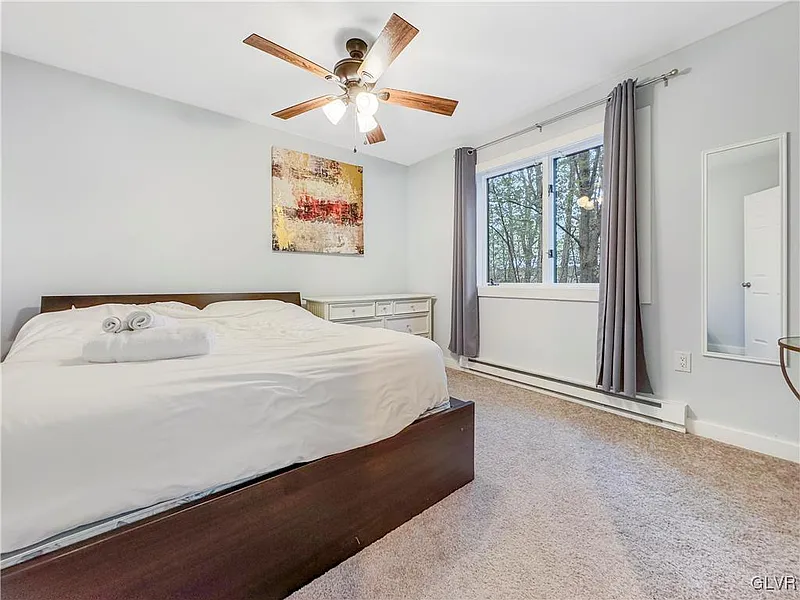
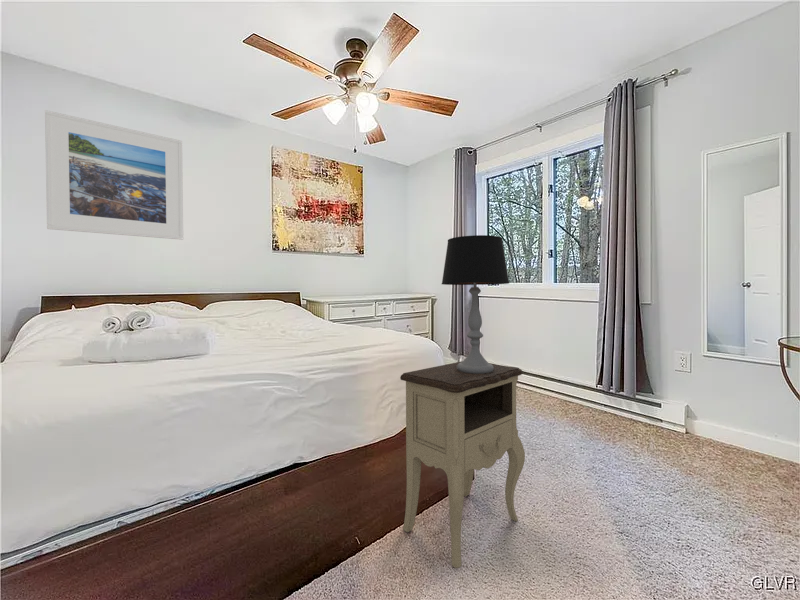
+ nightstand (464, 448)
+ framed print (120, 181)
+ table lamp (474, 304)
